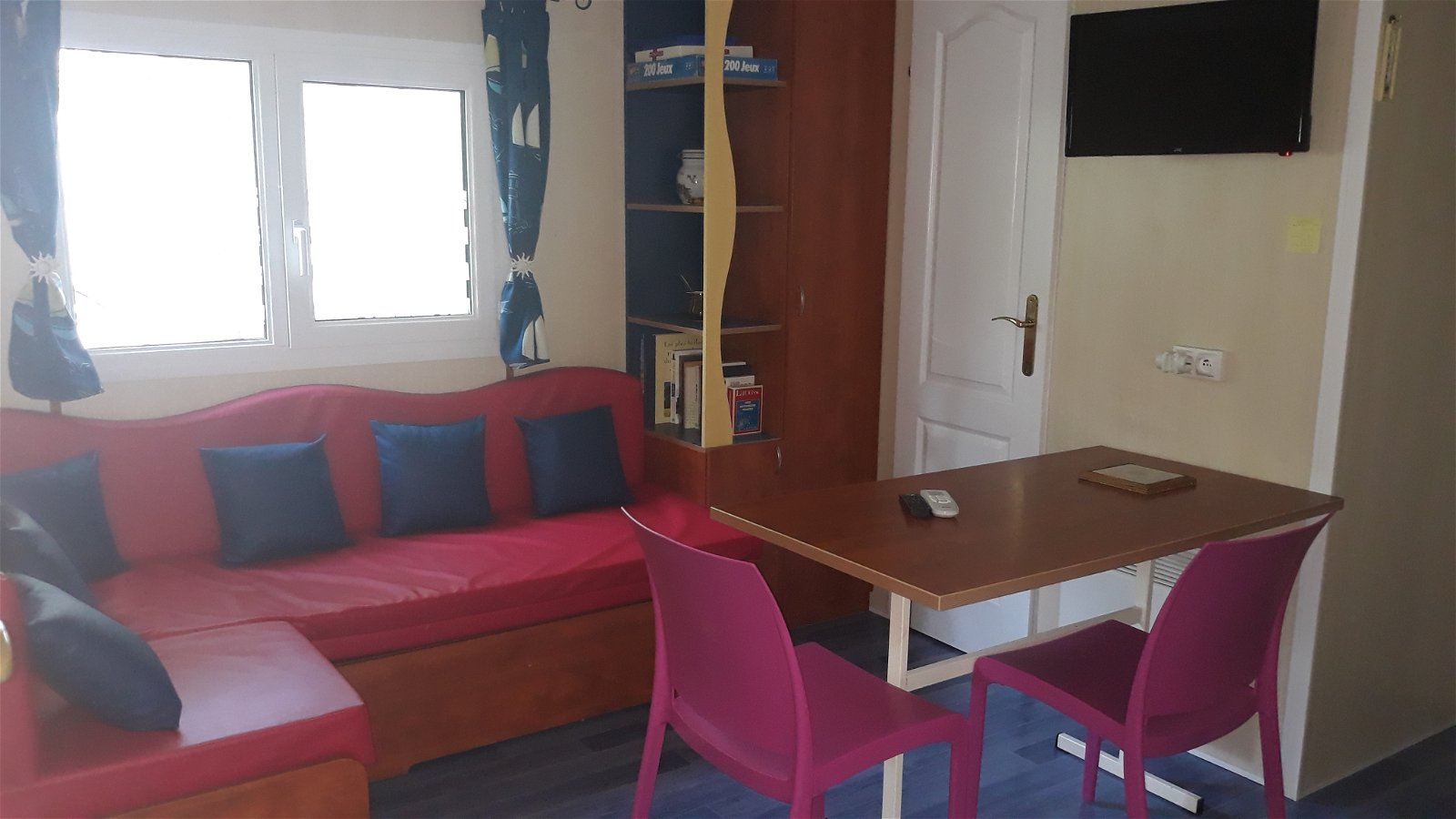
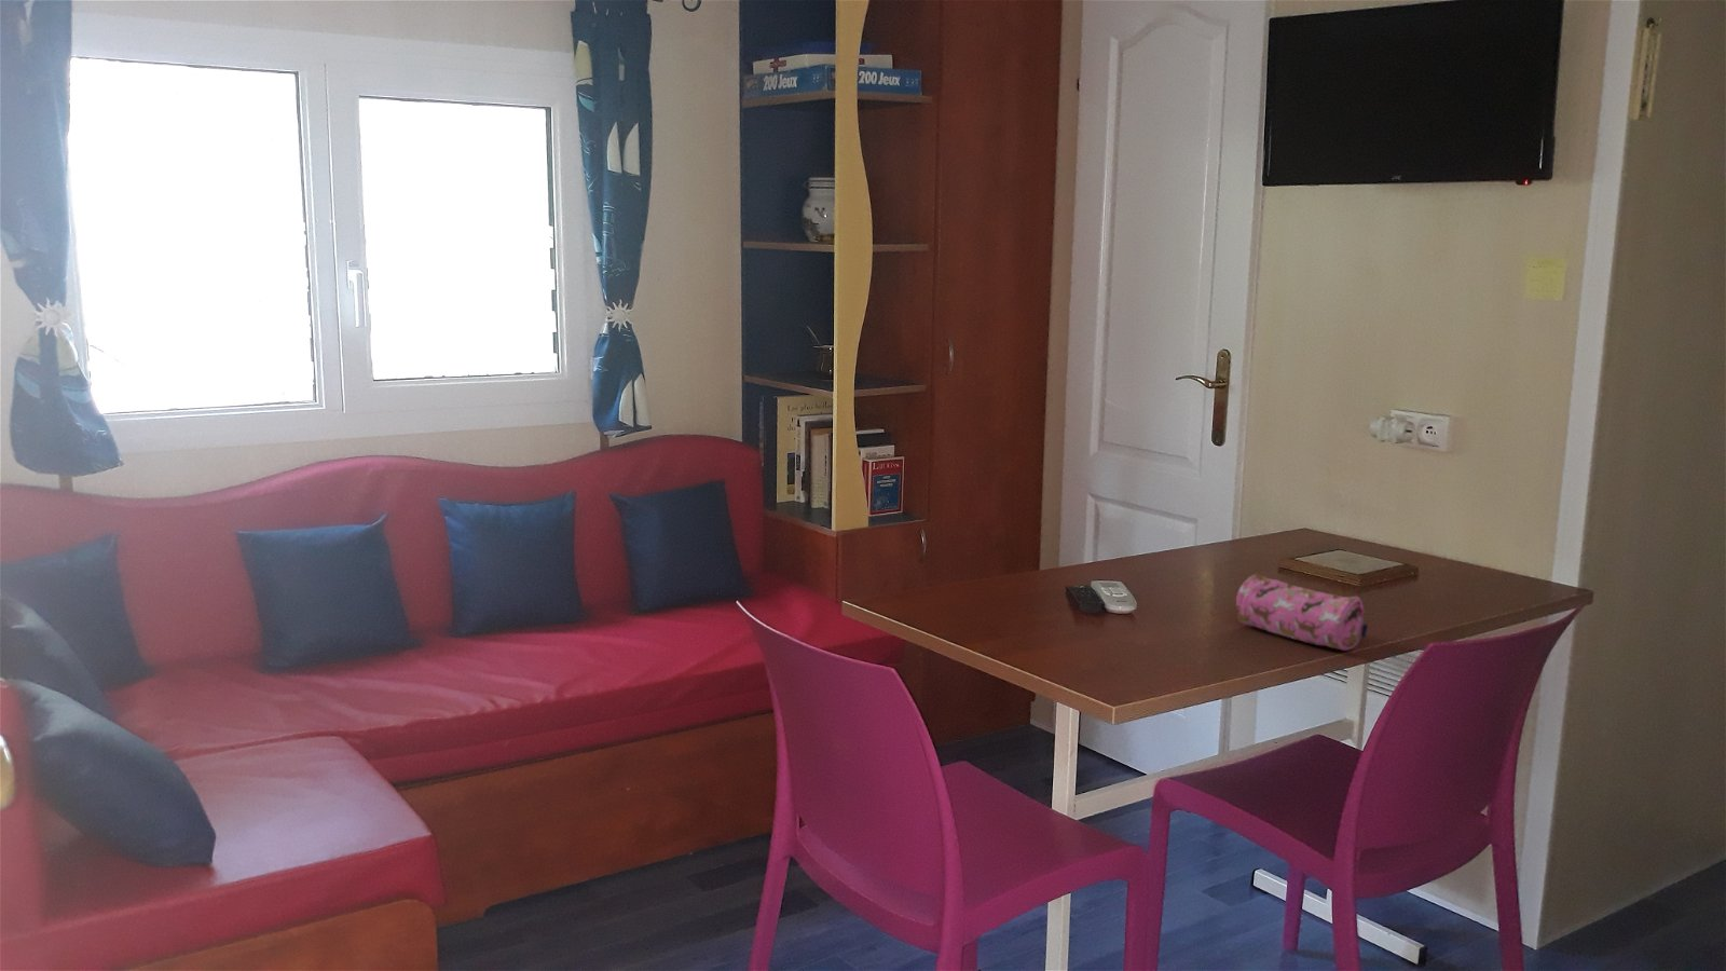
+ pencil case (1299, 611)
